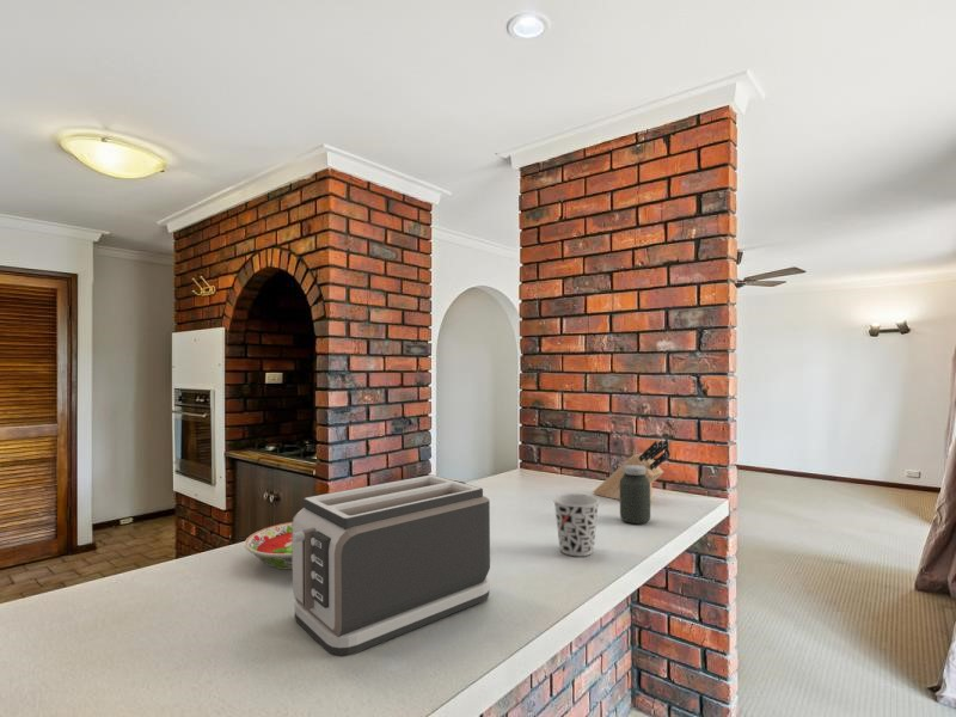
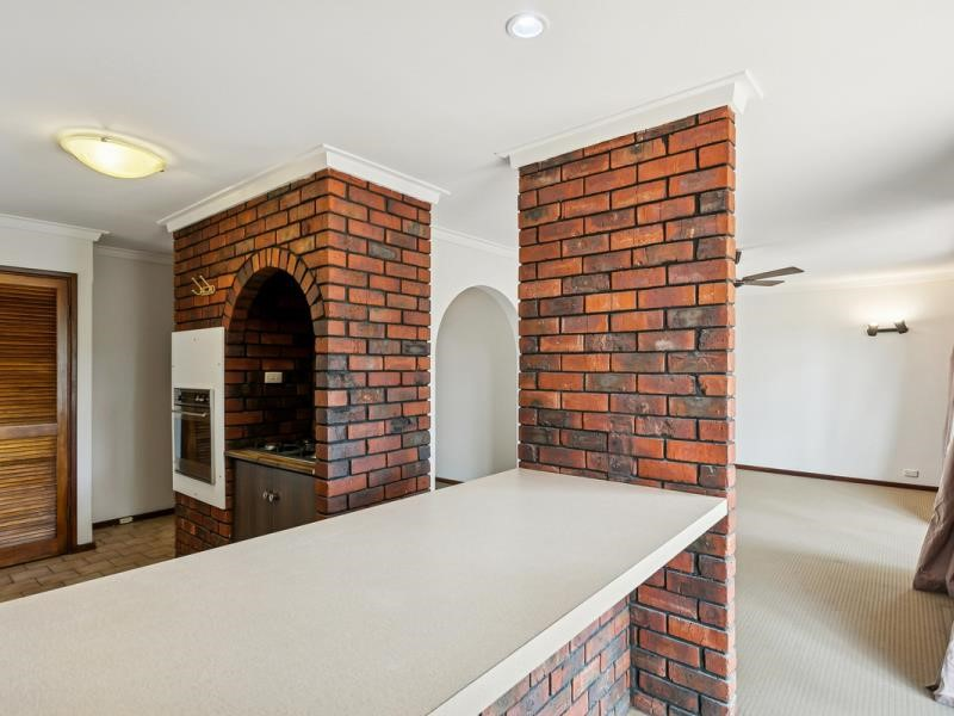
- toaster (390, 551)
- cup (576, 525)
- bowl (290, 546)
- knife block (632, 464)
- jar (635, 494)
